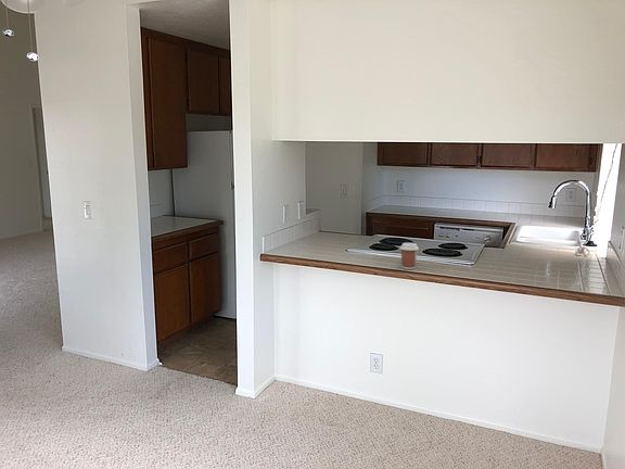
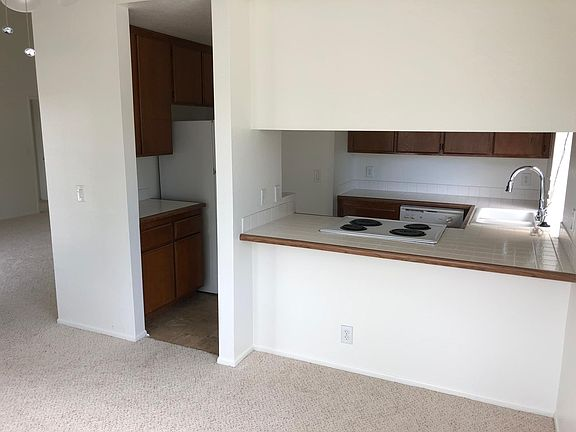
- coffee cup (408, 255)
